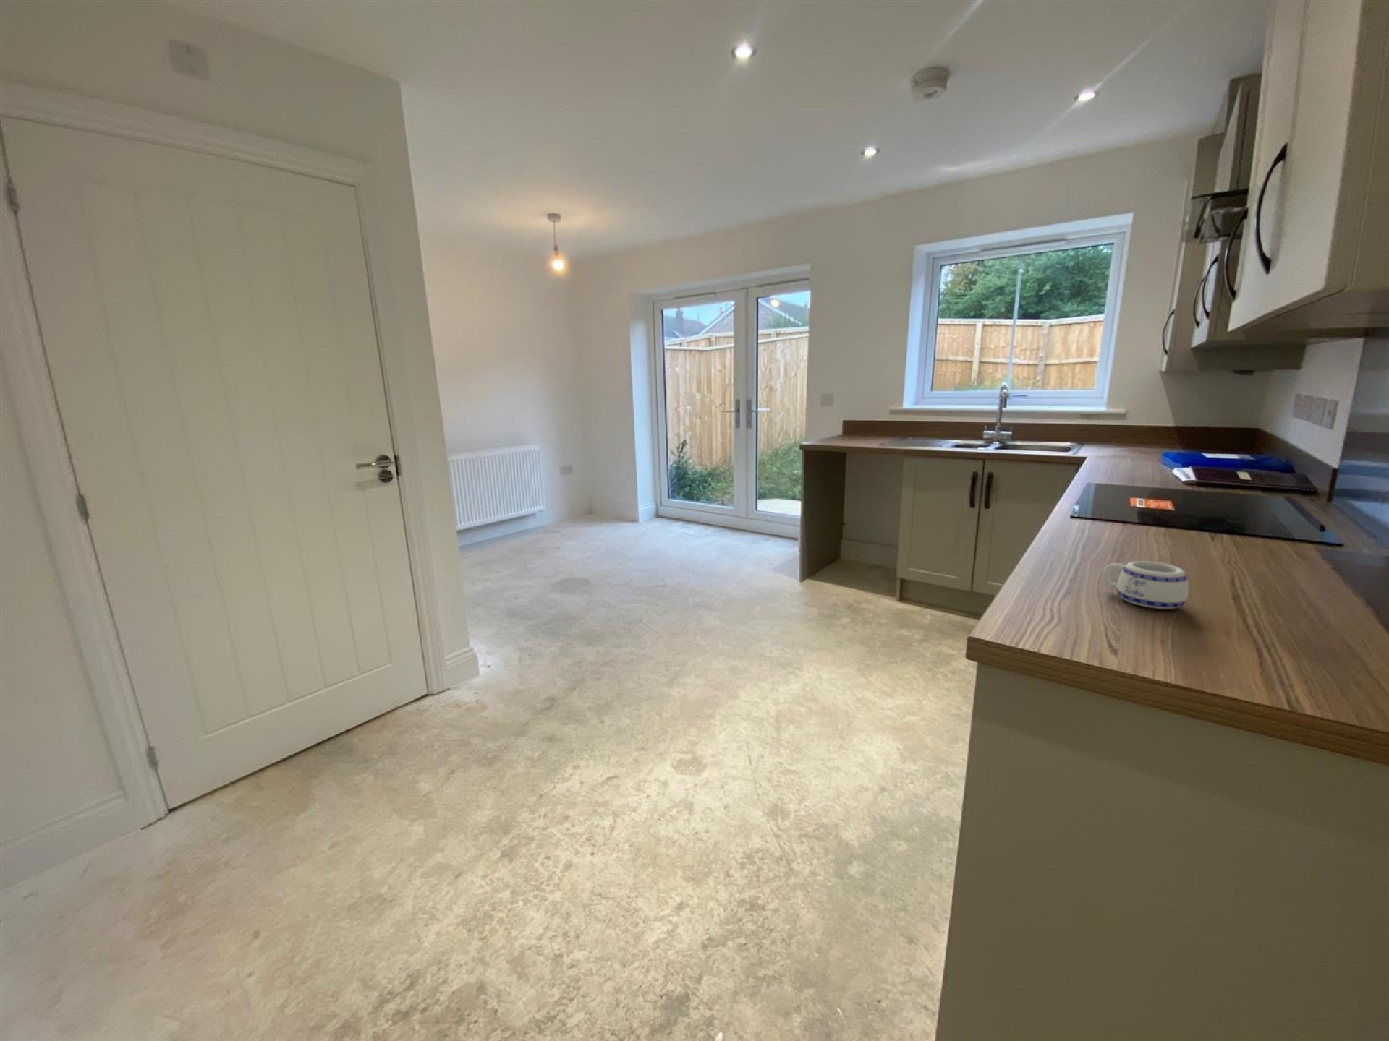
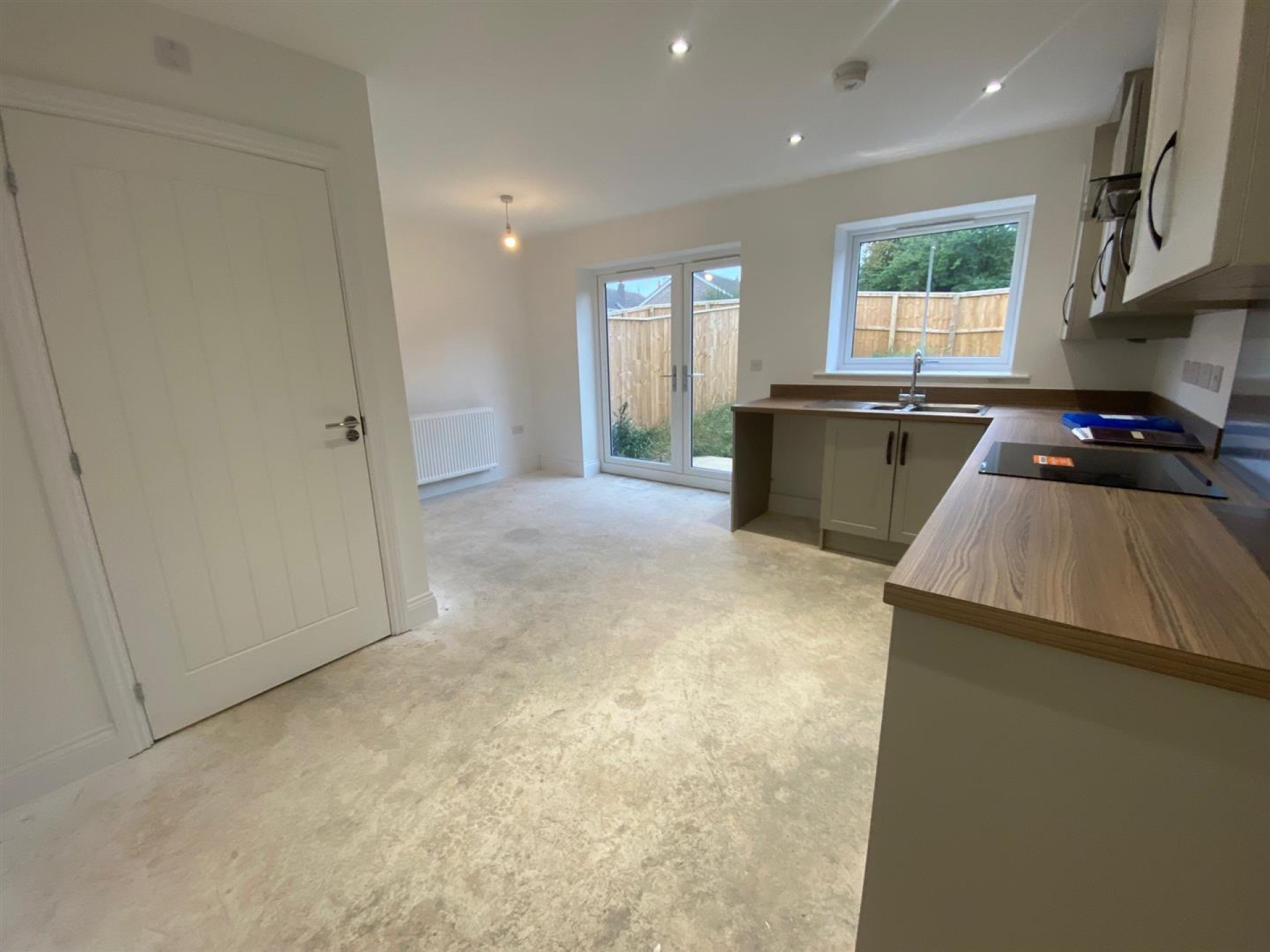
- mug (1142, 582)
